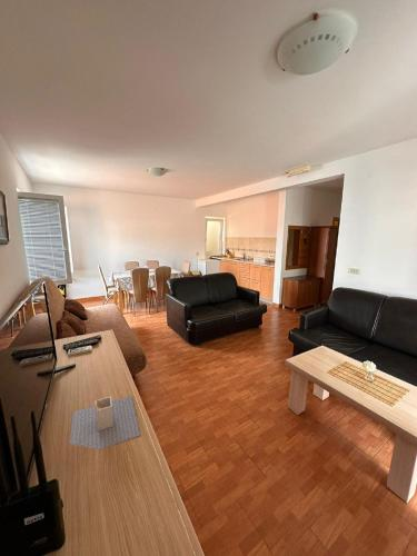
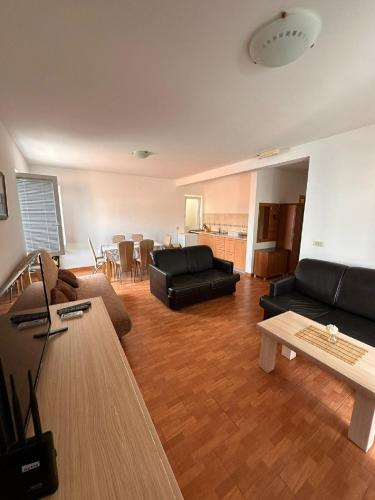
- utensil holder (103, 409)
